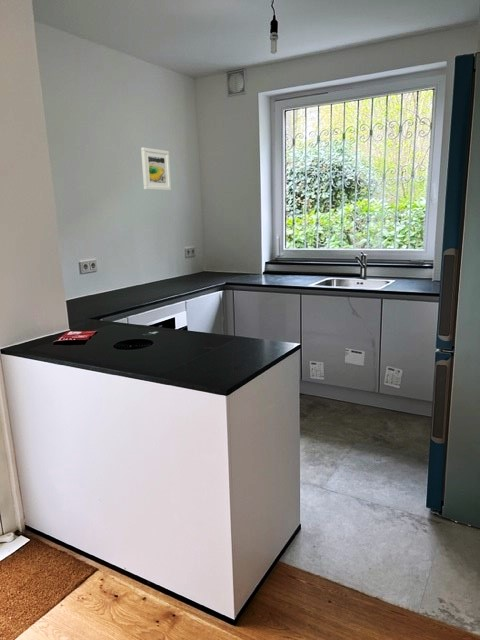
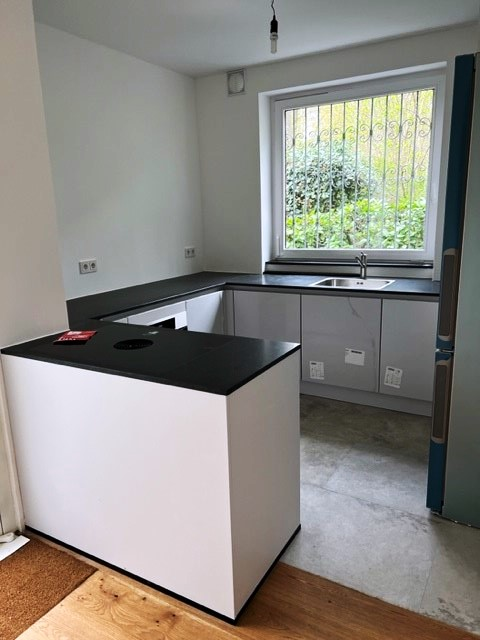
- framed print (156, 169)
